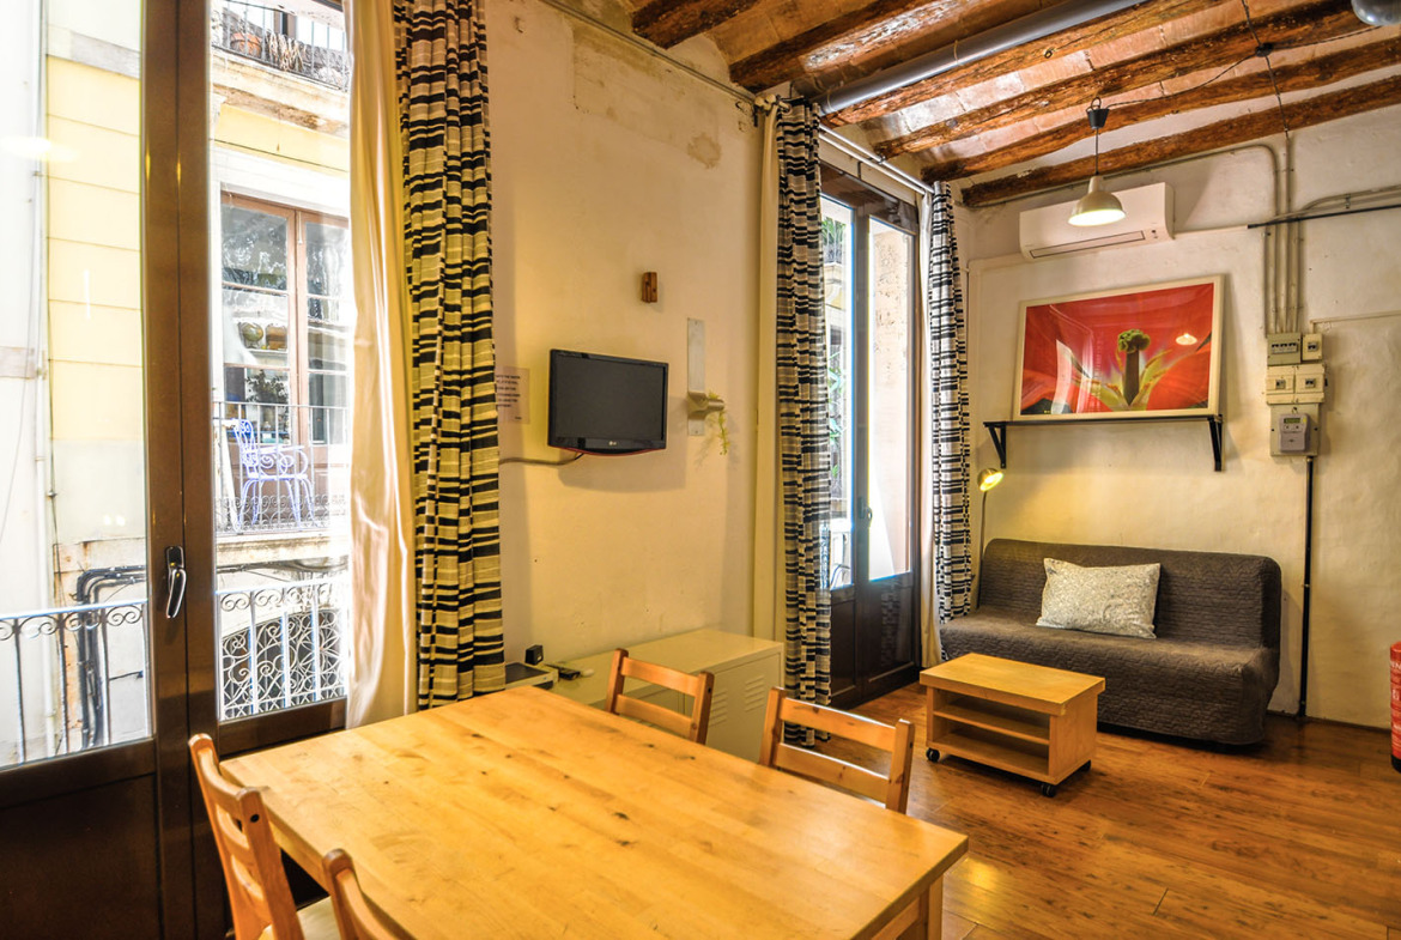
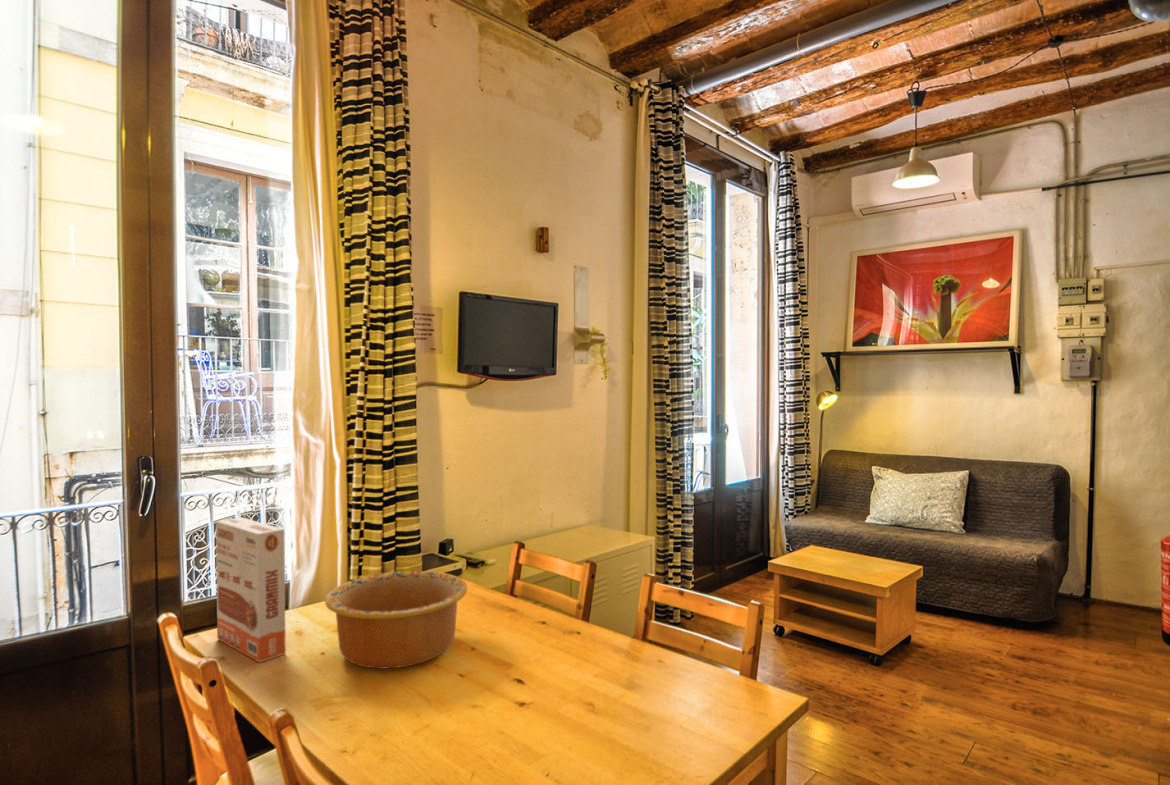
+ bowl (398, 620)
+ cereal box (249, 585)
